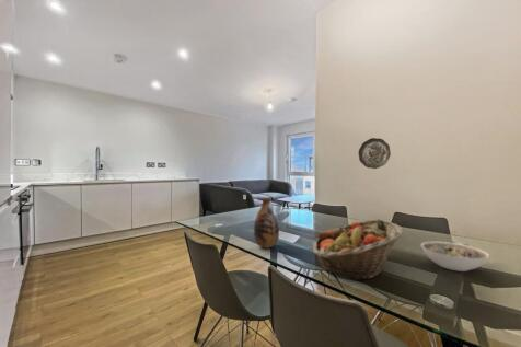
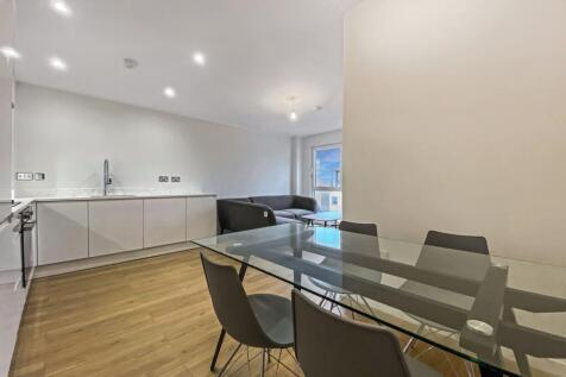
- bowl (452, 255)
- vase (266, 222)
- decorative plate (373, 153)
- fruit basket (354, 243)
